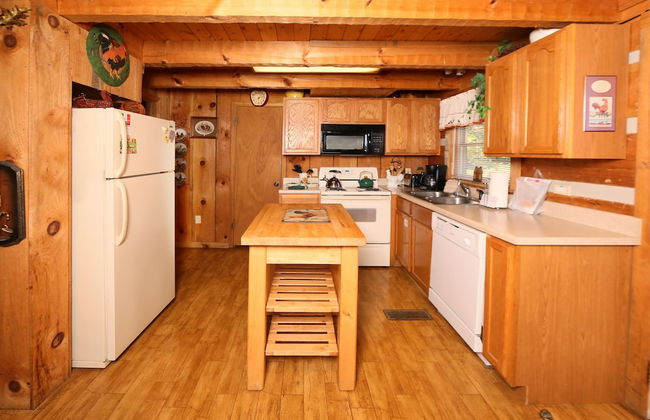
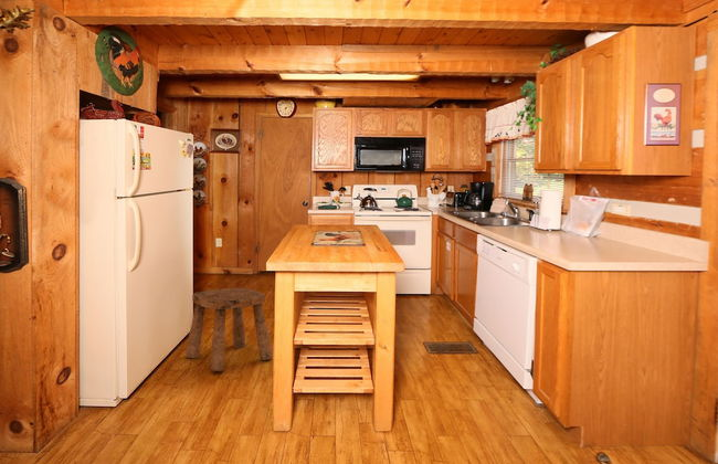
+ stool (224, 326)
